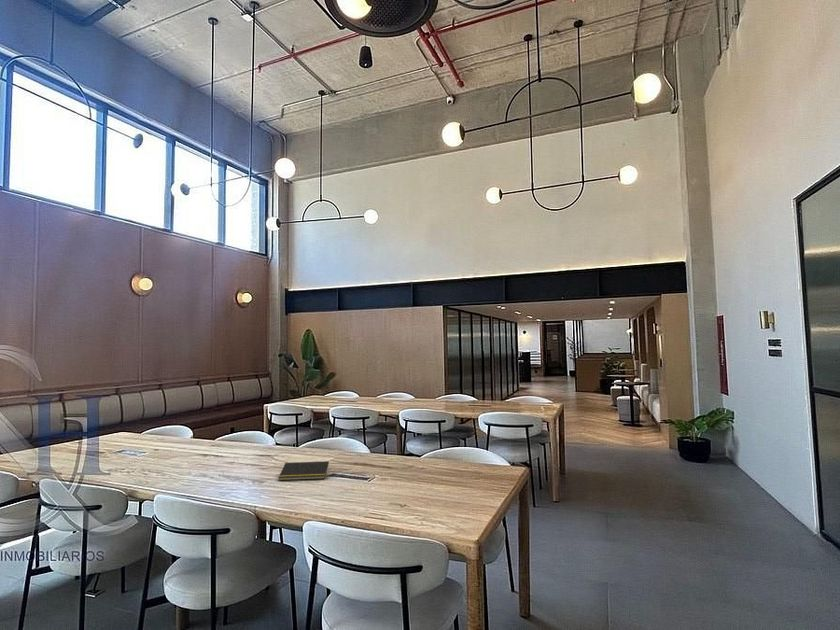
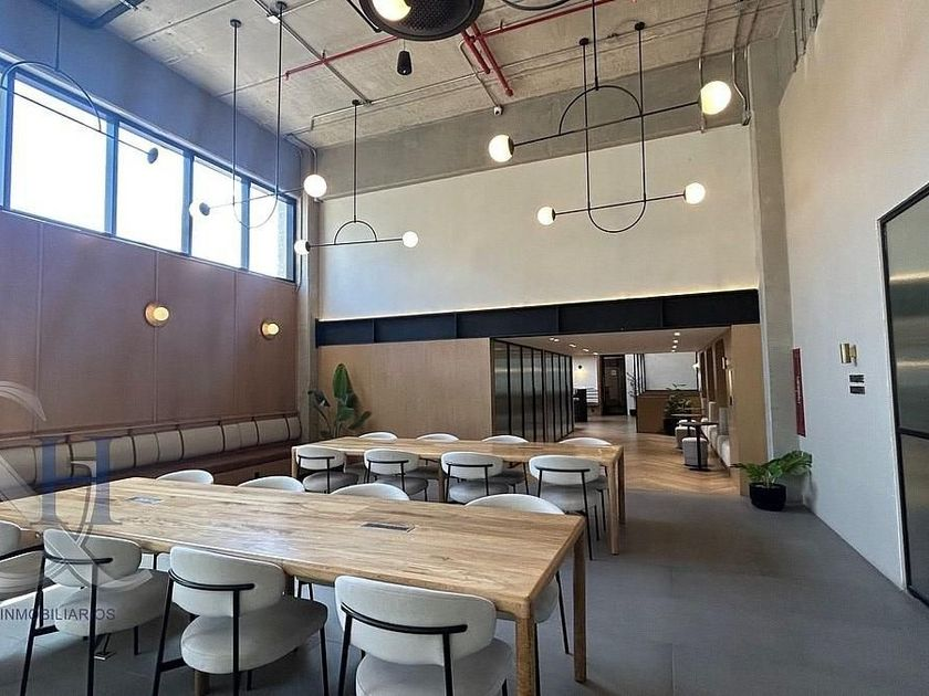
- notepad (304, 470)
